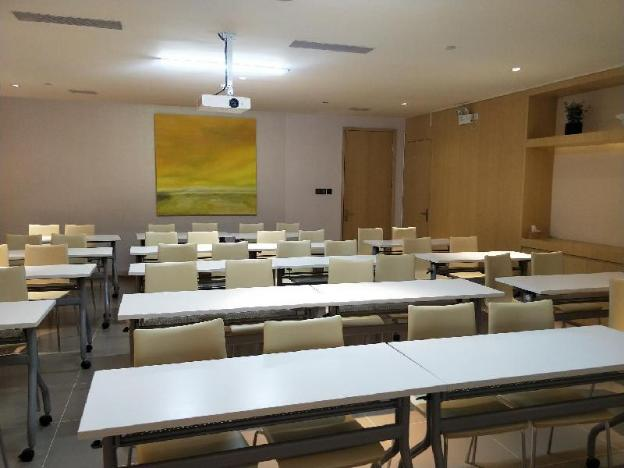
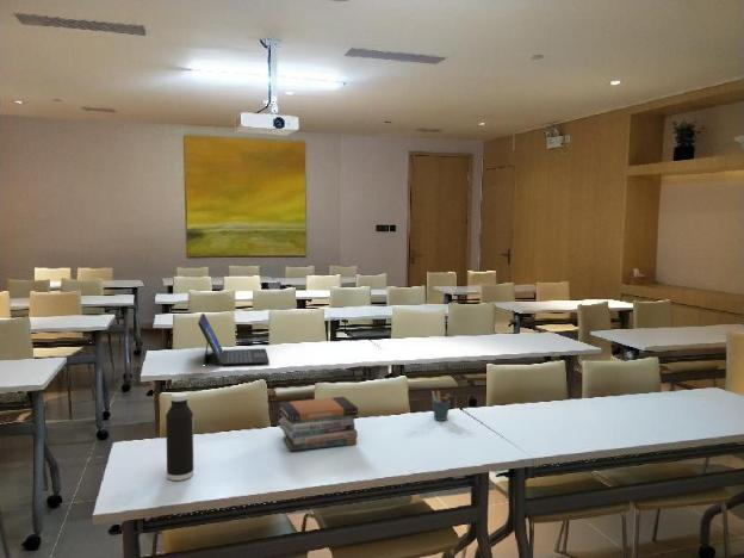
+ water bottle (179, 434)
+ book stack (317, 422)
+ laptop (234, 349)
+ pen holder (440, 404)
